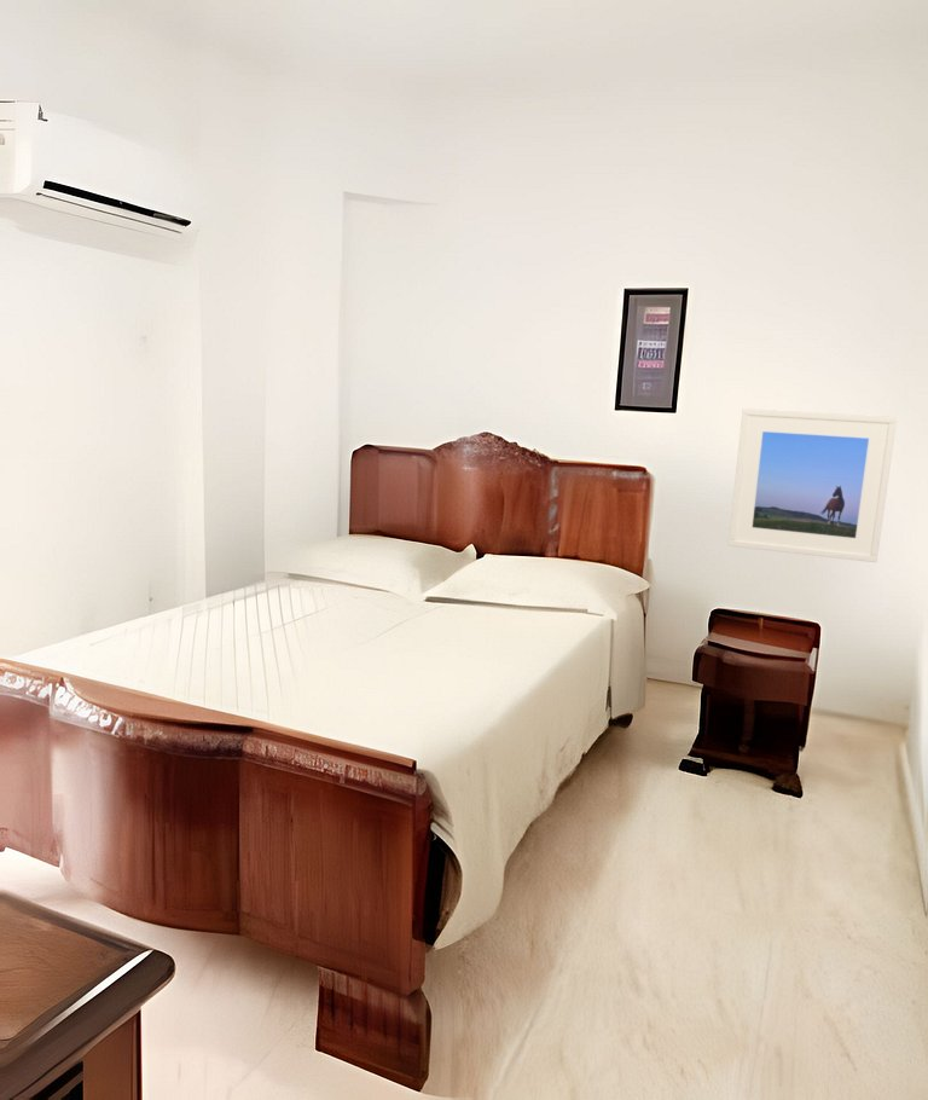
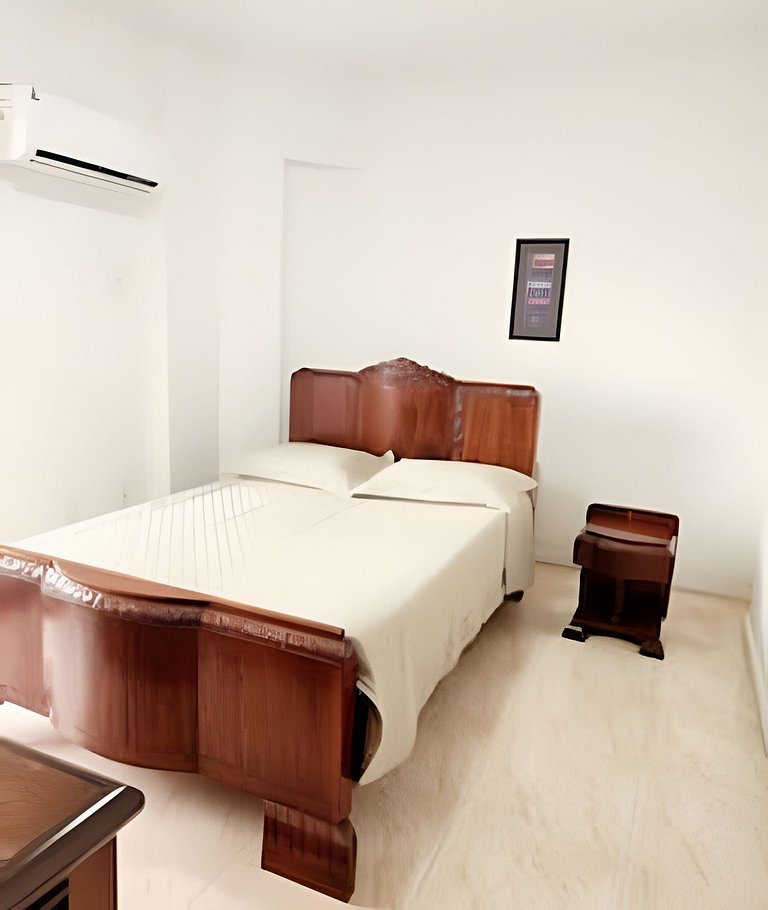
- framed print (808, 484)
